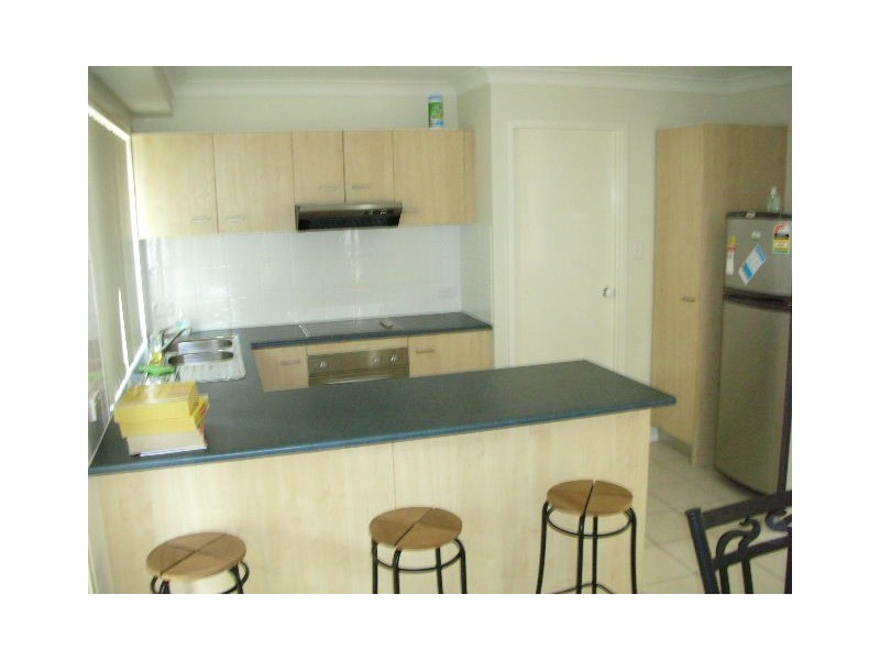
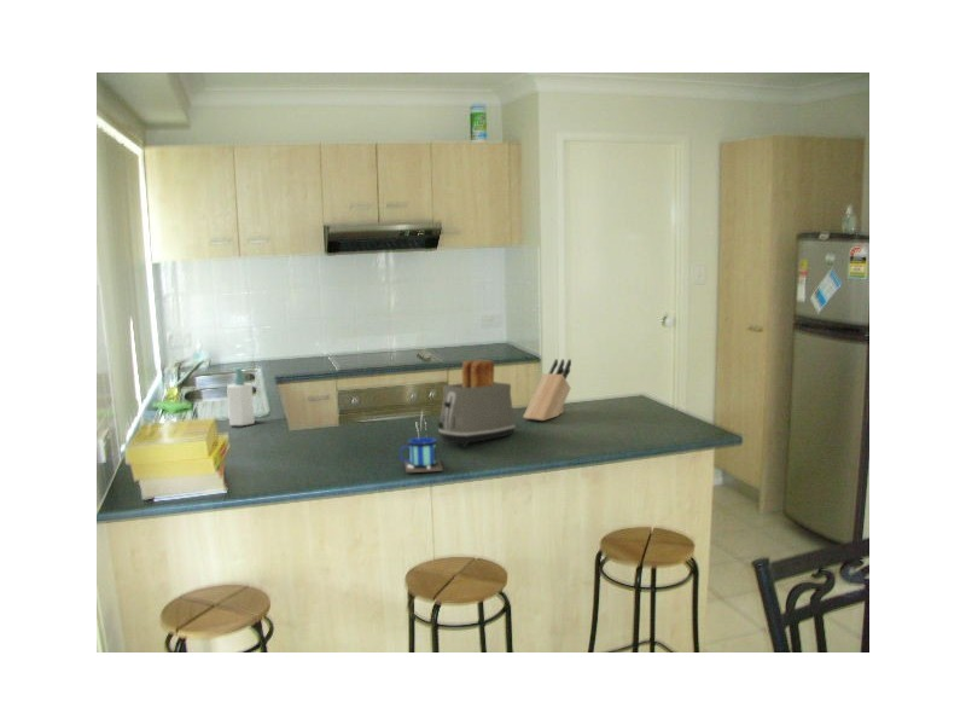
+ mug (419, 437)
+ knife block (549, 388)
+ soap bottle (240, 395)
+ toaster (476, 400)
